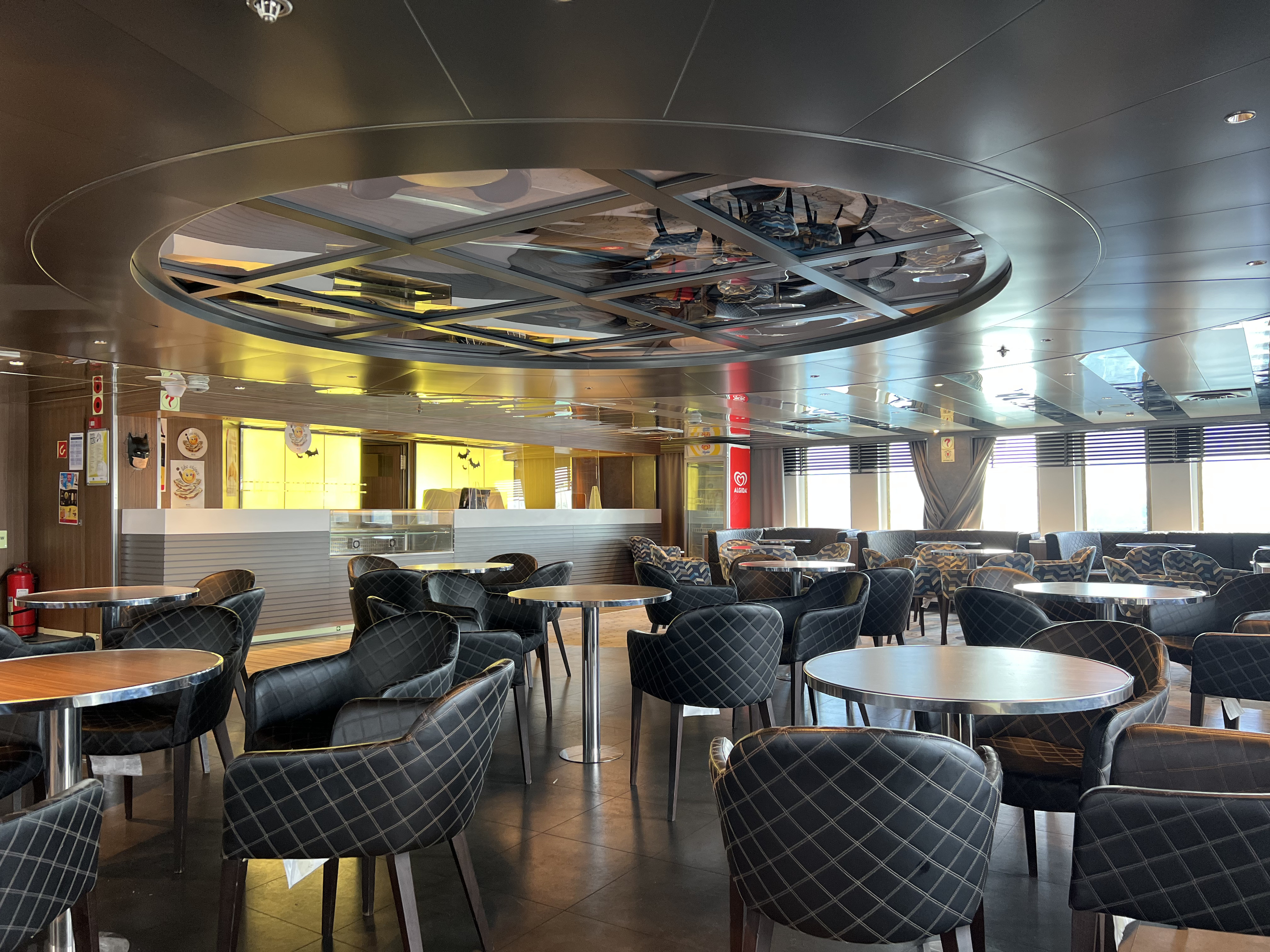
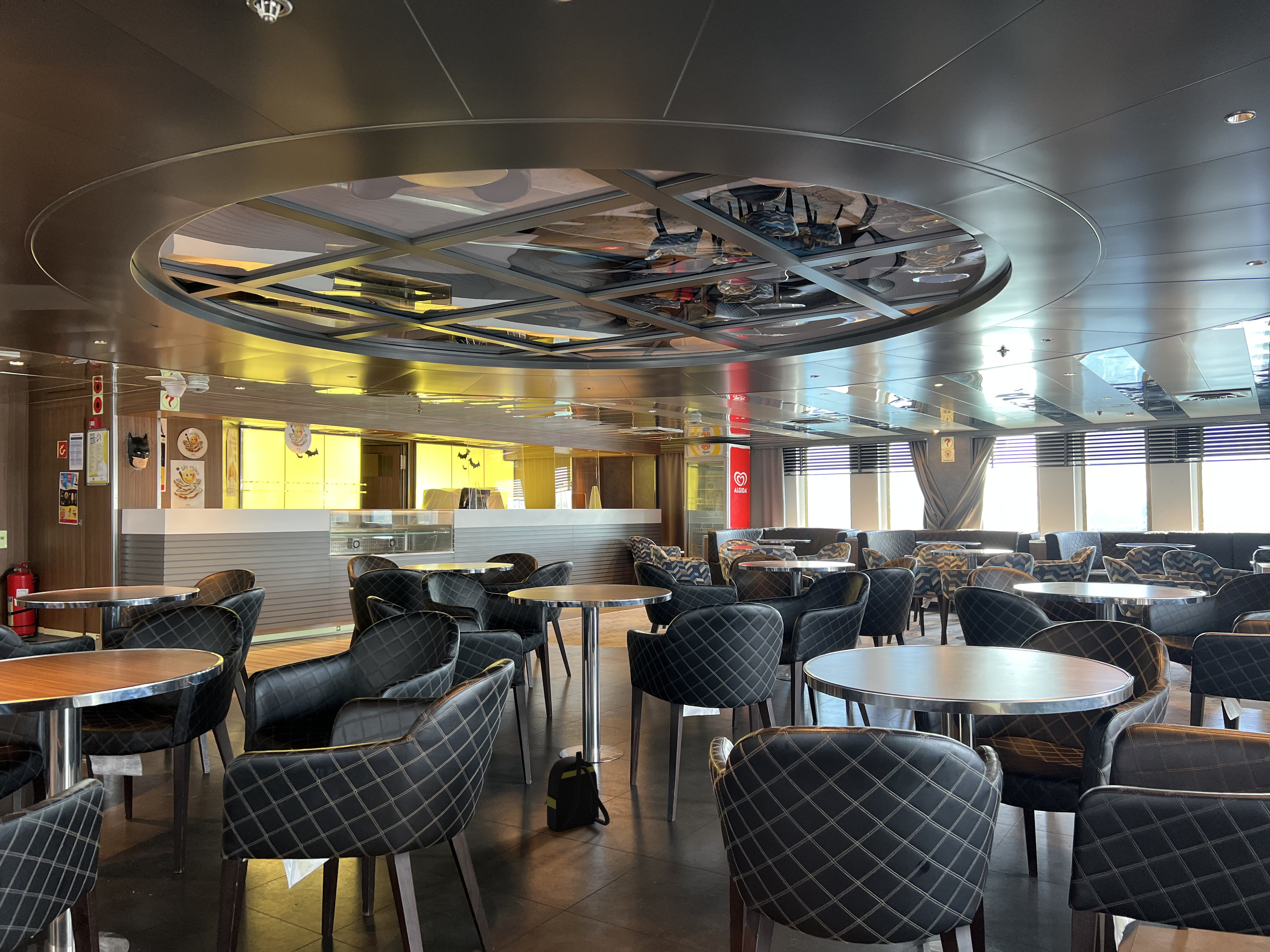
+ backpack (578, 788)
